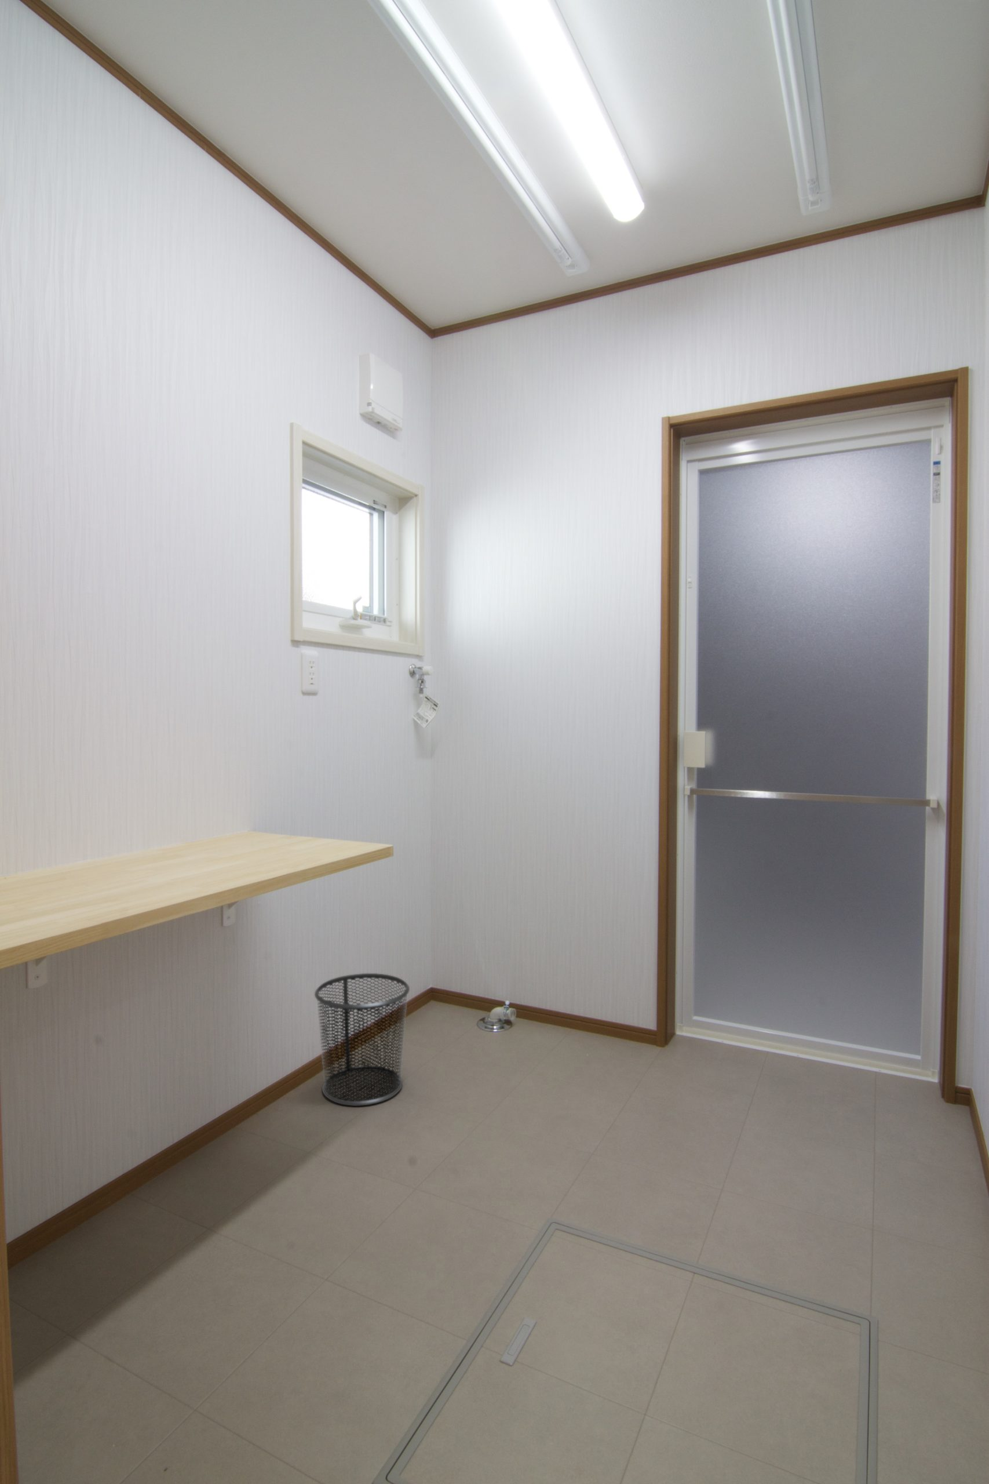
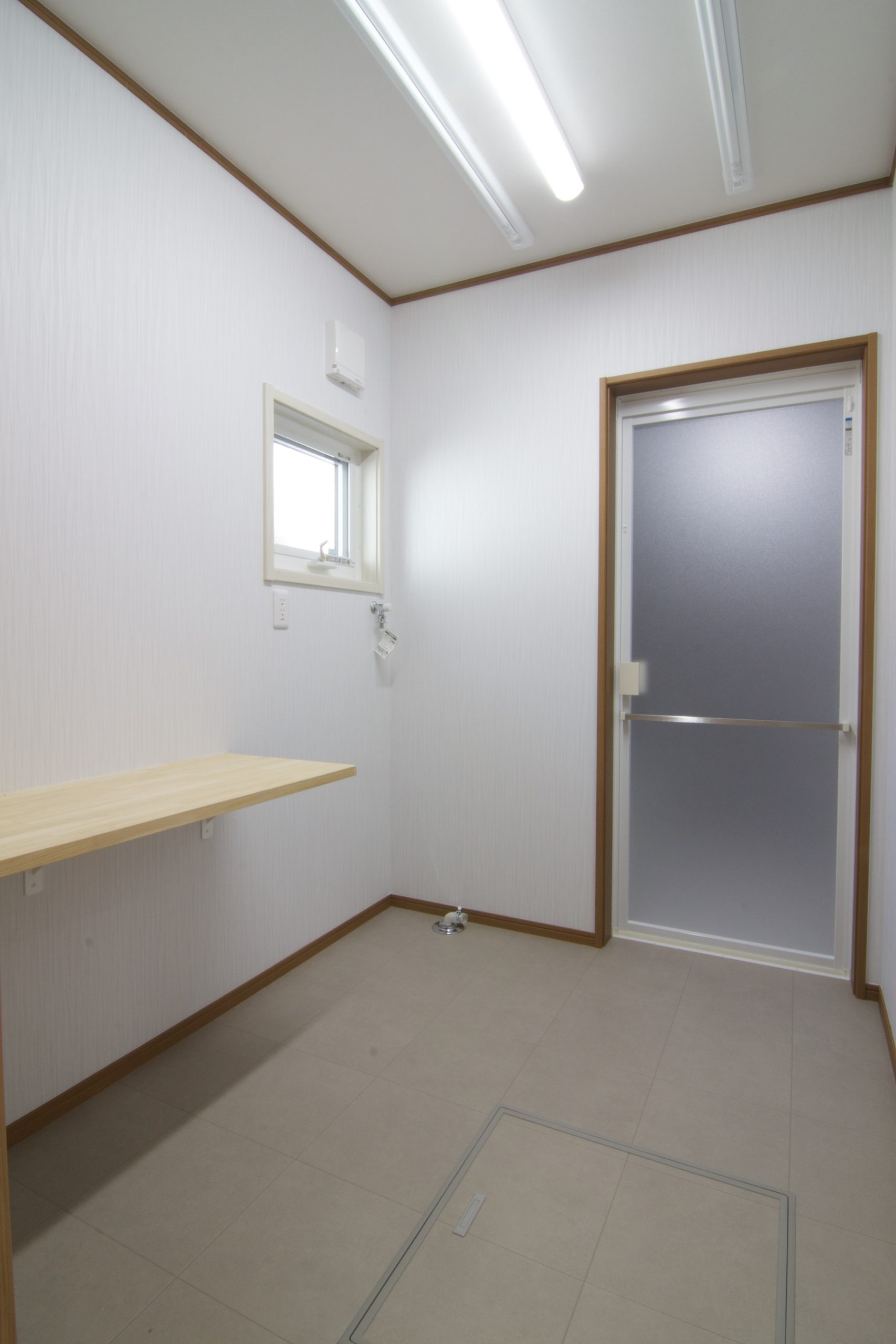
- waste bin (363, 1037)
